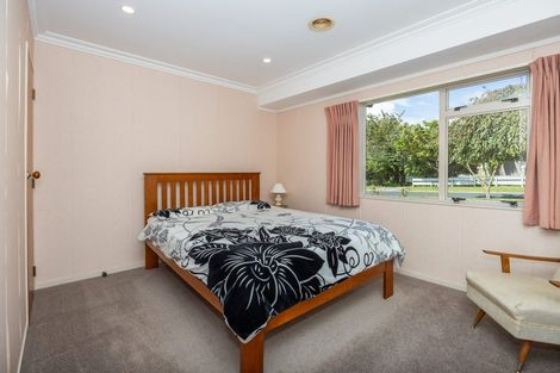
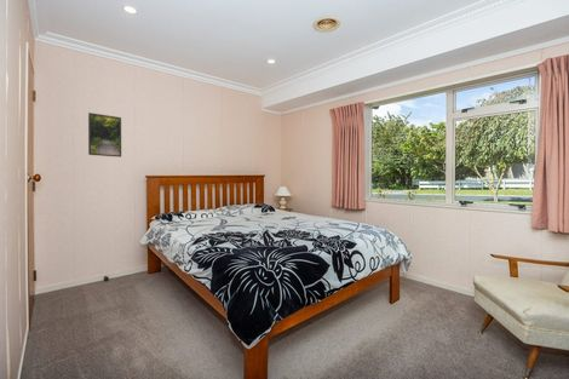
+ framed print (105, 136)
